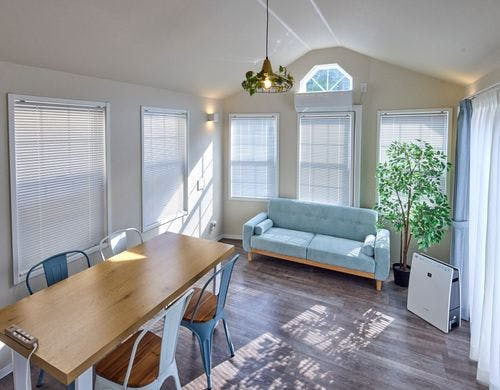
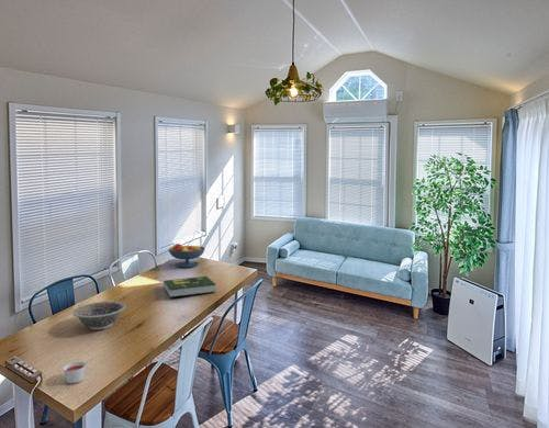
+ candle (75, 372)
+ fruit bowl (187, 254)
+ book (189, 285)
+ decorative bowl (100, 317)
